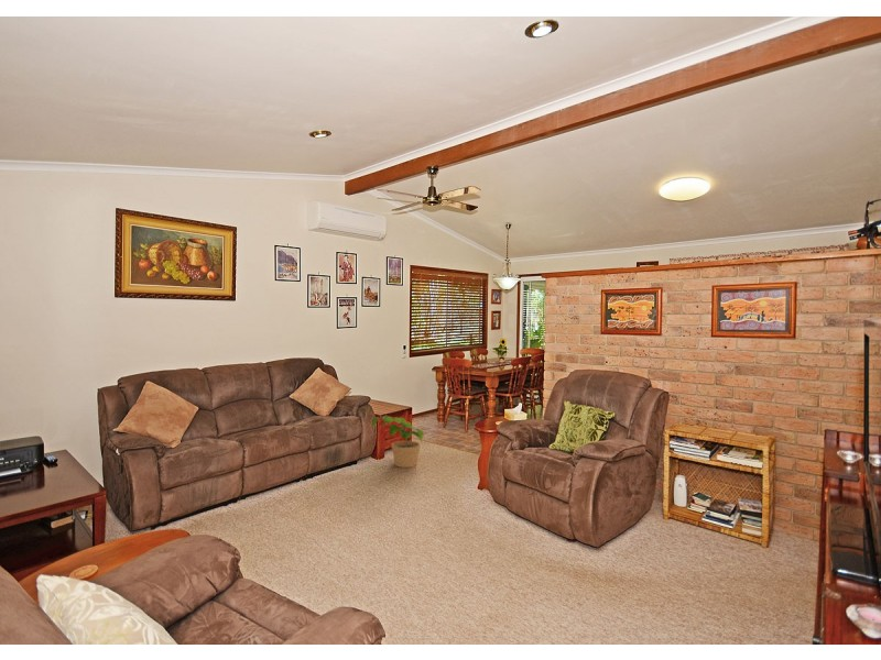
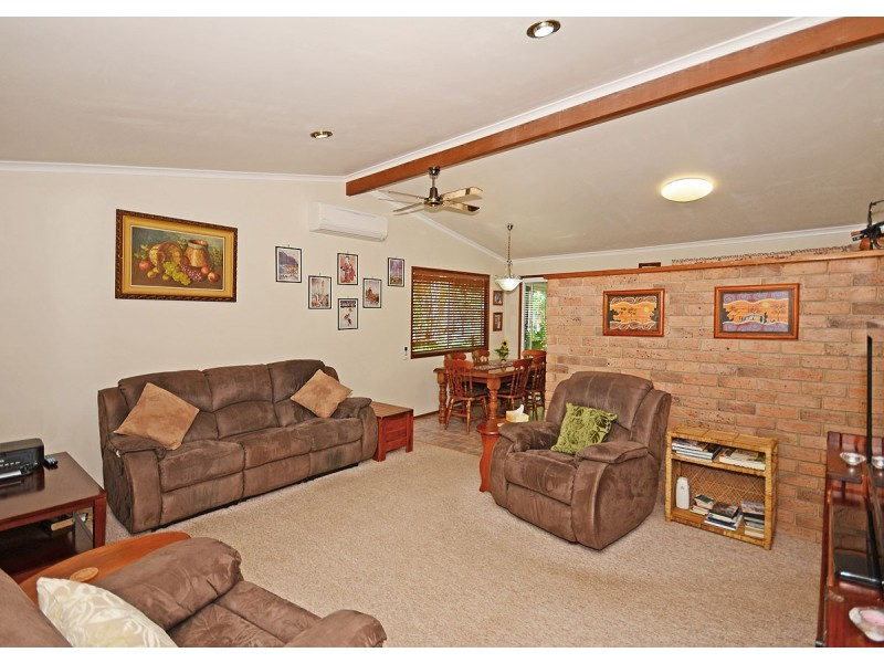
- potted plant (393, 442)
